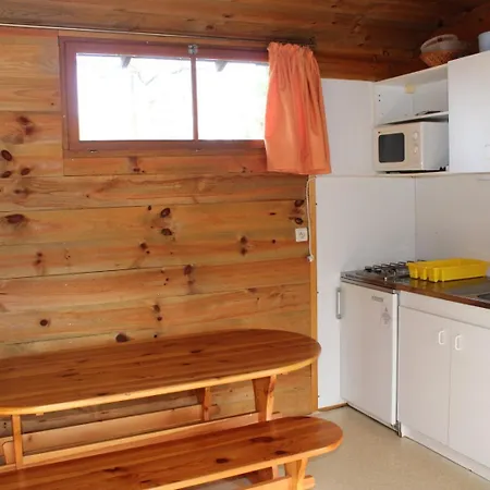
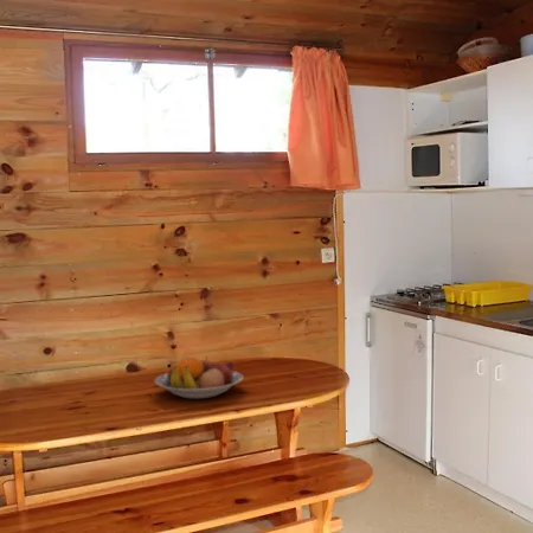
+ fruit bowl (199, 374)
